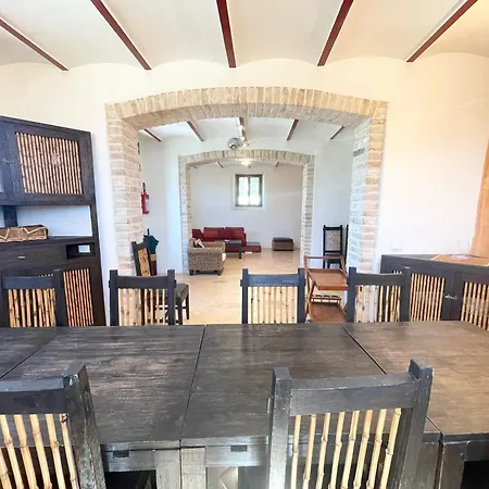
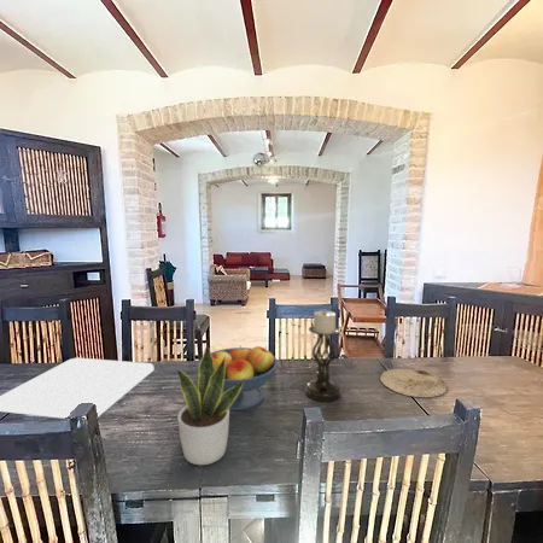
+ candle holder (323, 351)
+ potted plant (202, 398)
+ placemat (81, 383)
+ plate (411, 380)
+ fruit bowl (238, 373)
